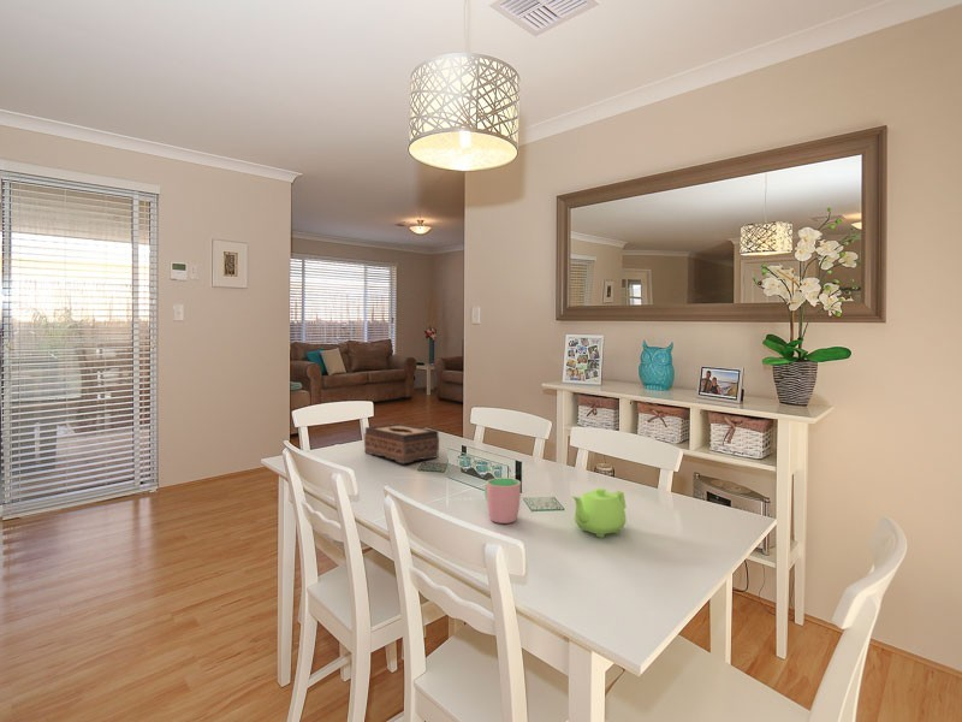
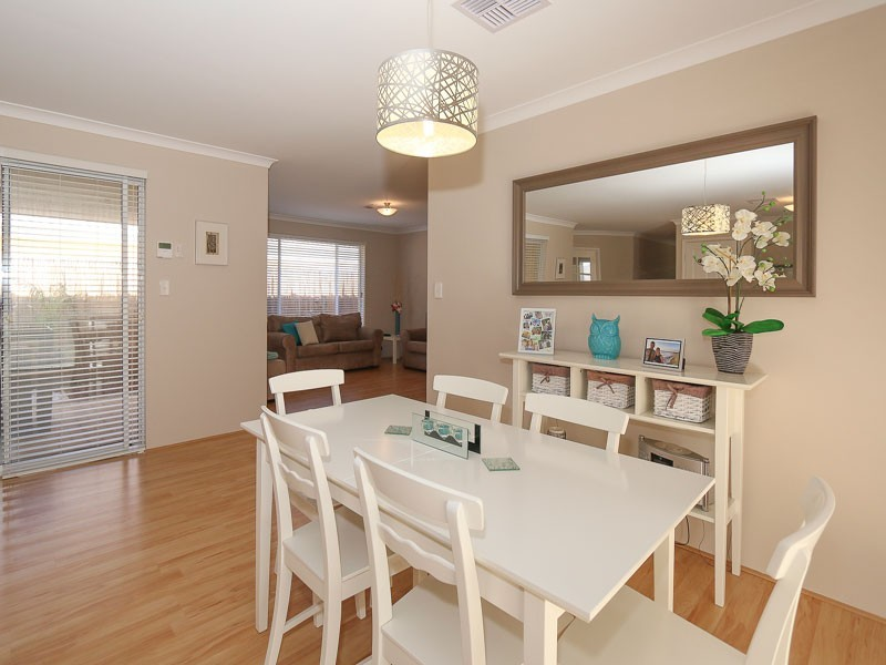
- cup (499, 498)
- teapot (598, 509)
- tissue box (400, 442)
